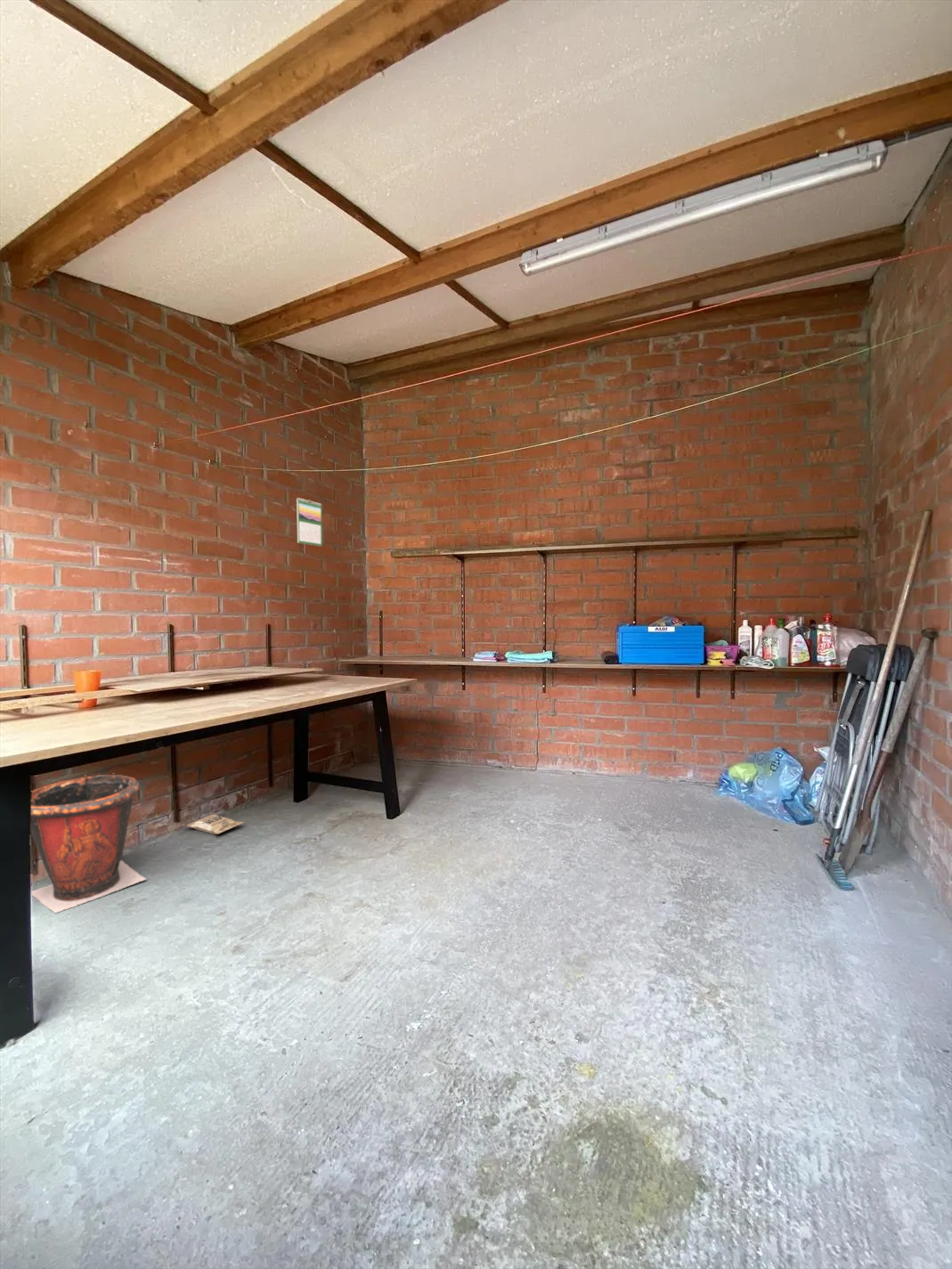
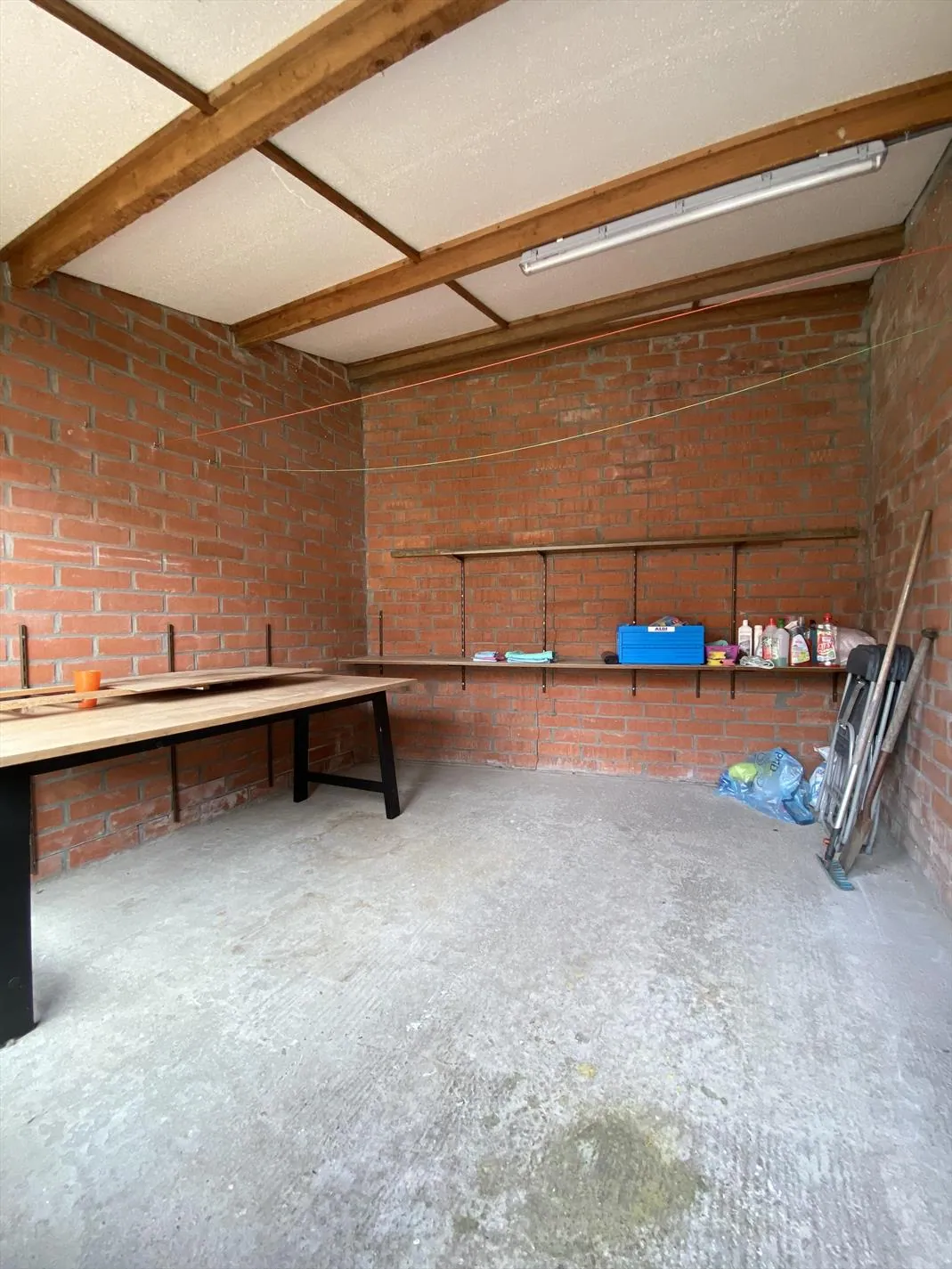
- calendar (310, 522)
- bag (214, 824)
- waste bin (86, 834)
